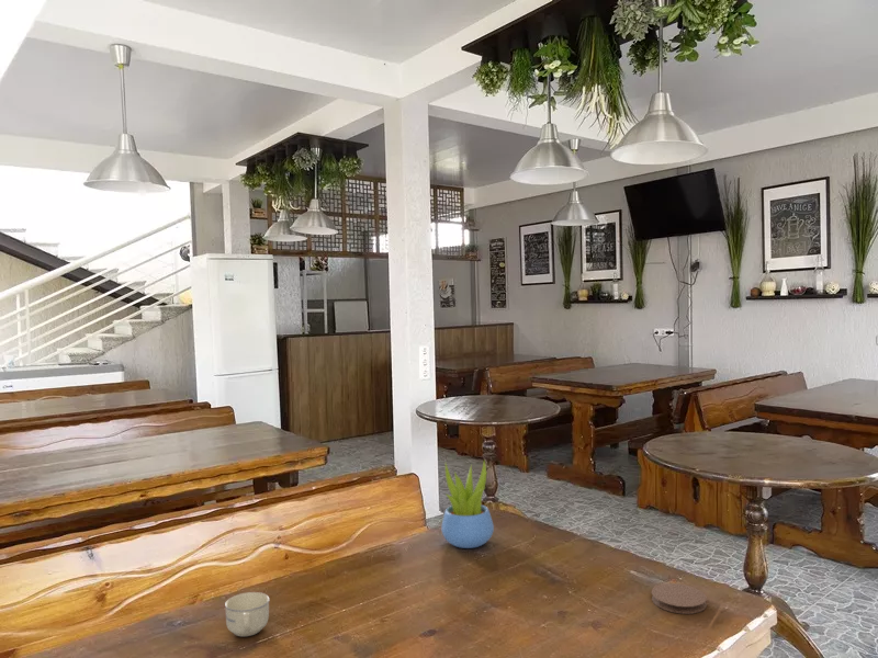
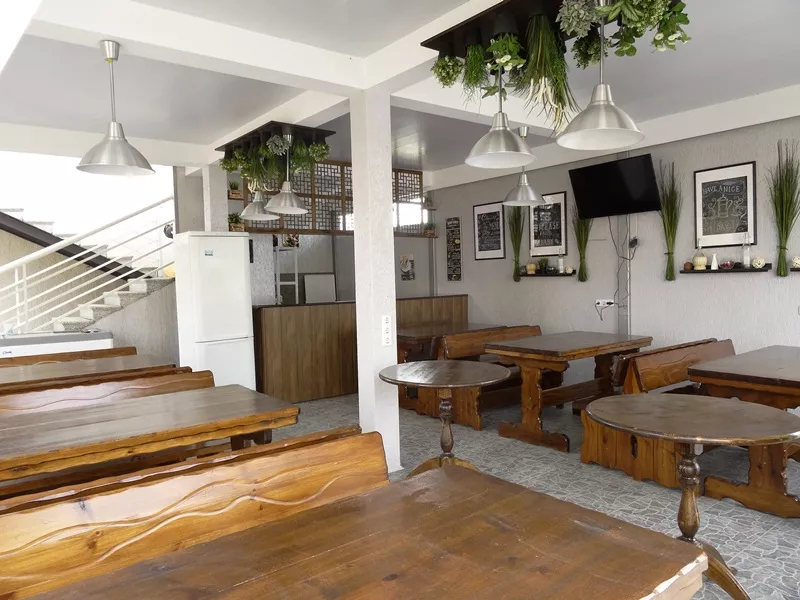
- cup (246, 617)
- coaster (678, 598)
- succulent plant (468, 502)
